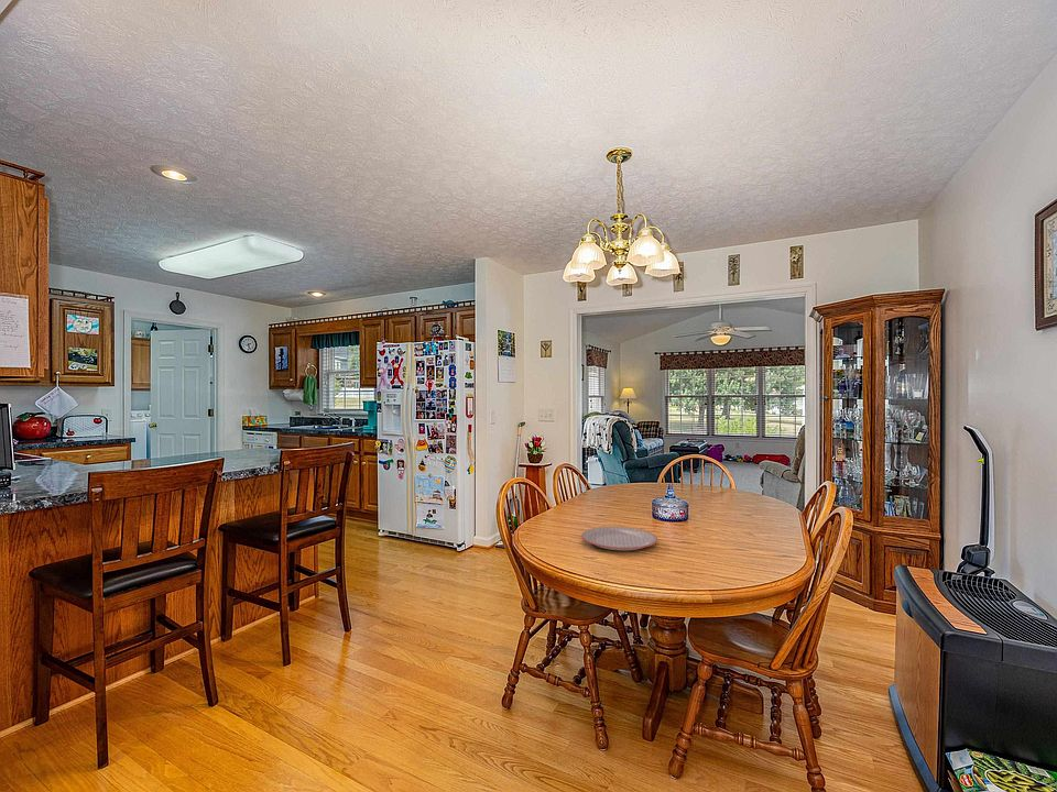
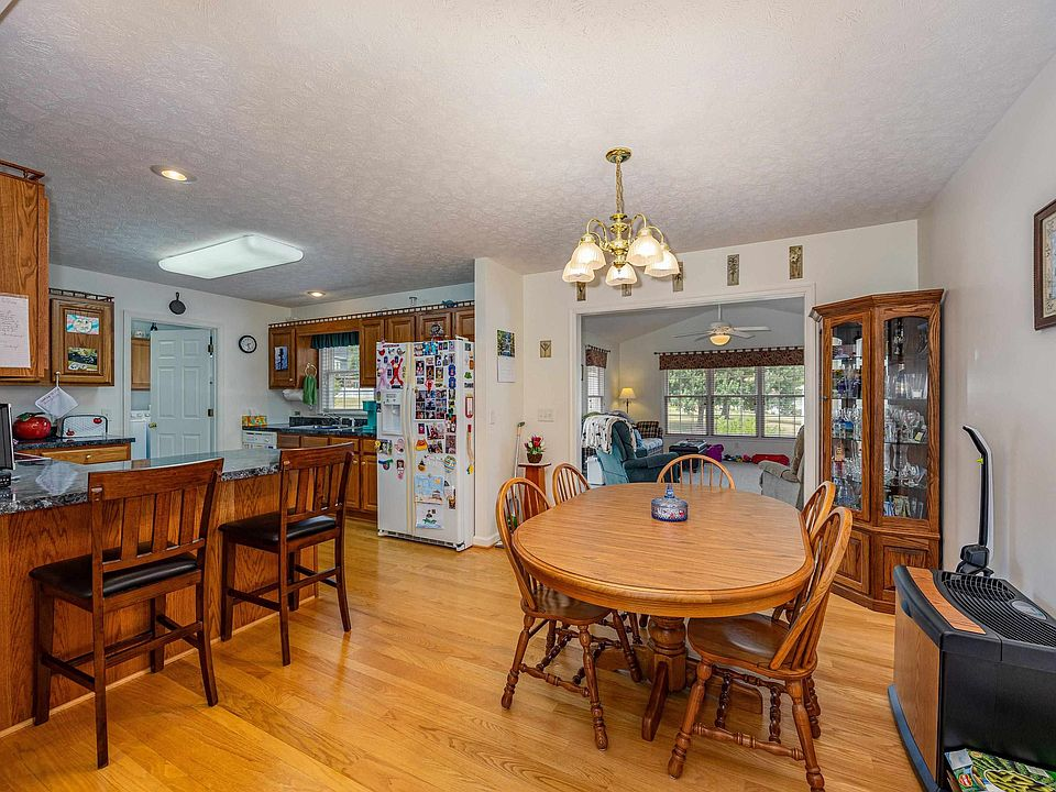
- plate (619, 539)
